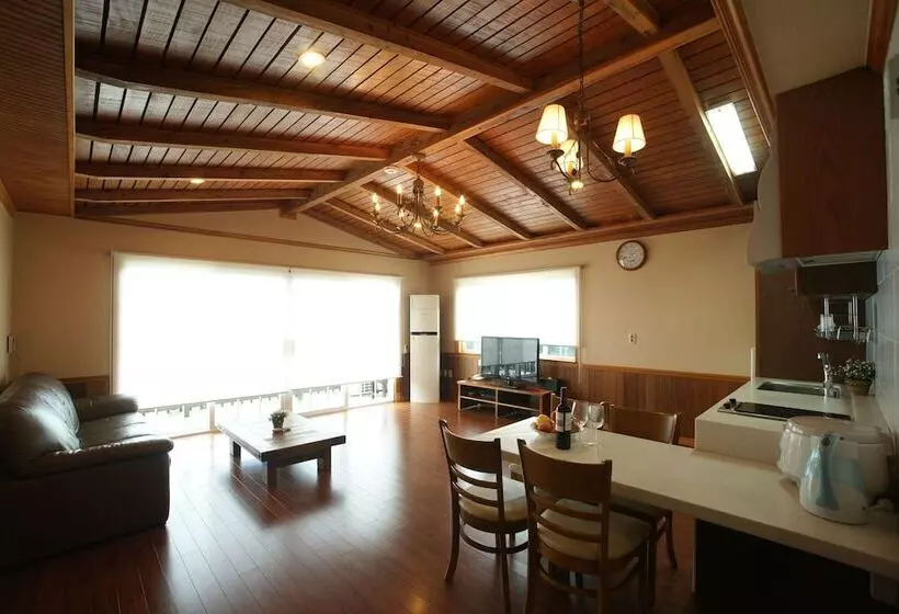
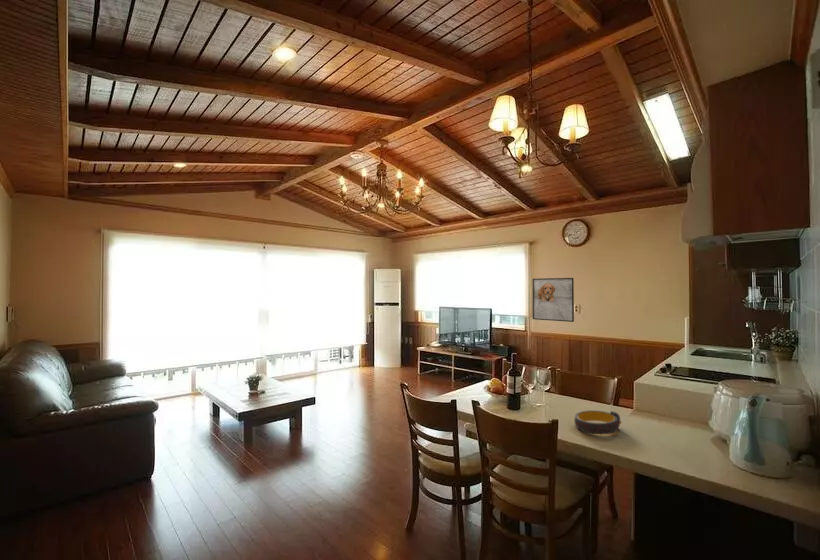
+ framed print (552, 299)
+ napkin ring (598, 420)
